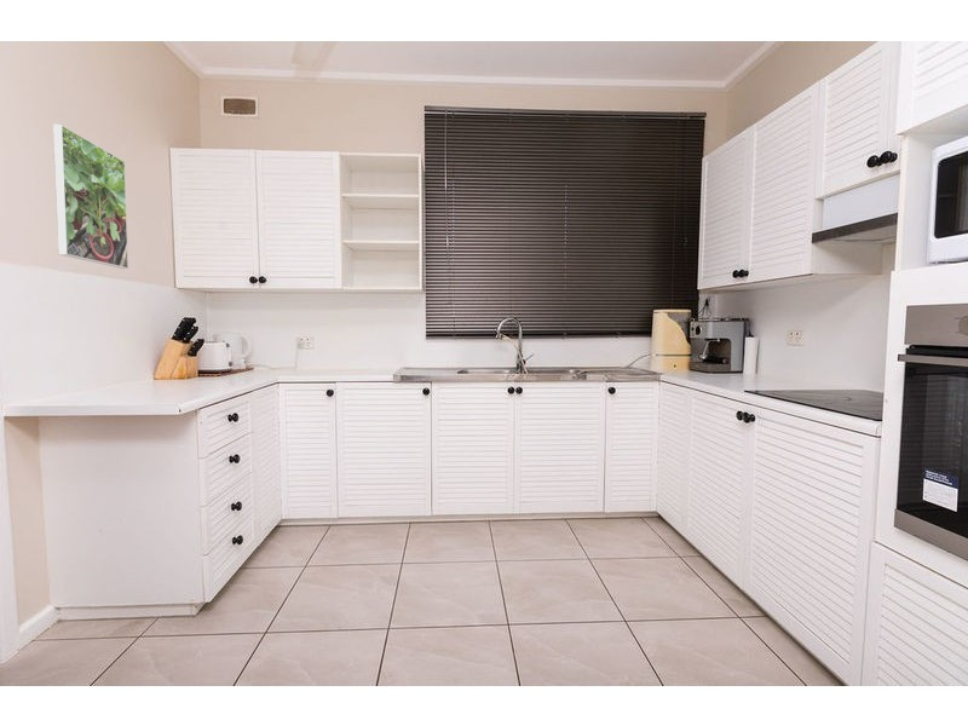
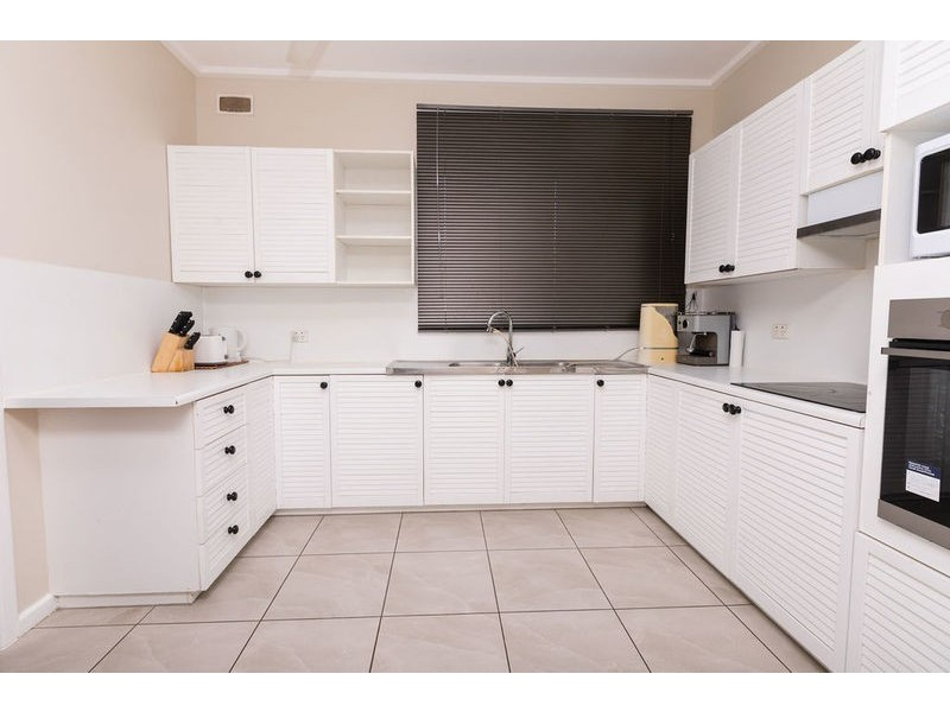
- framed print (94, 203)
